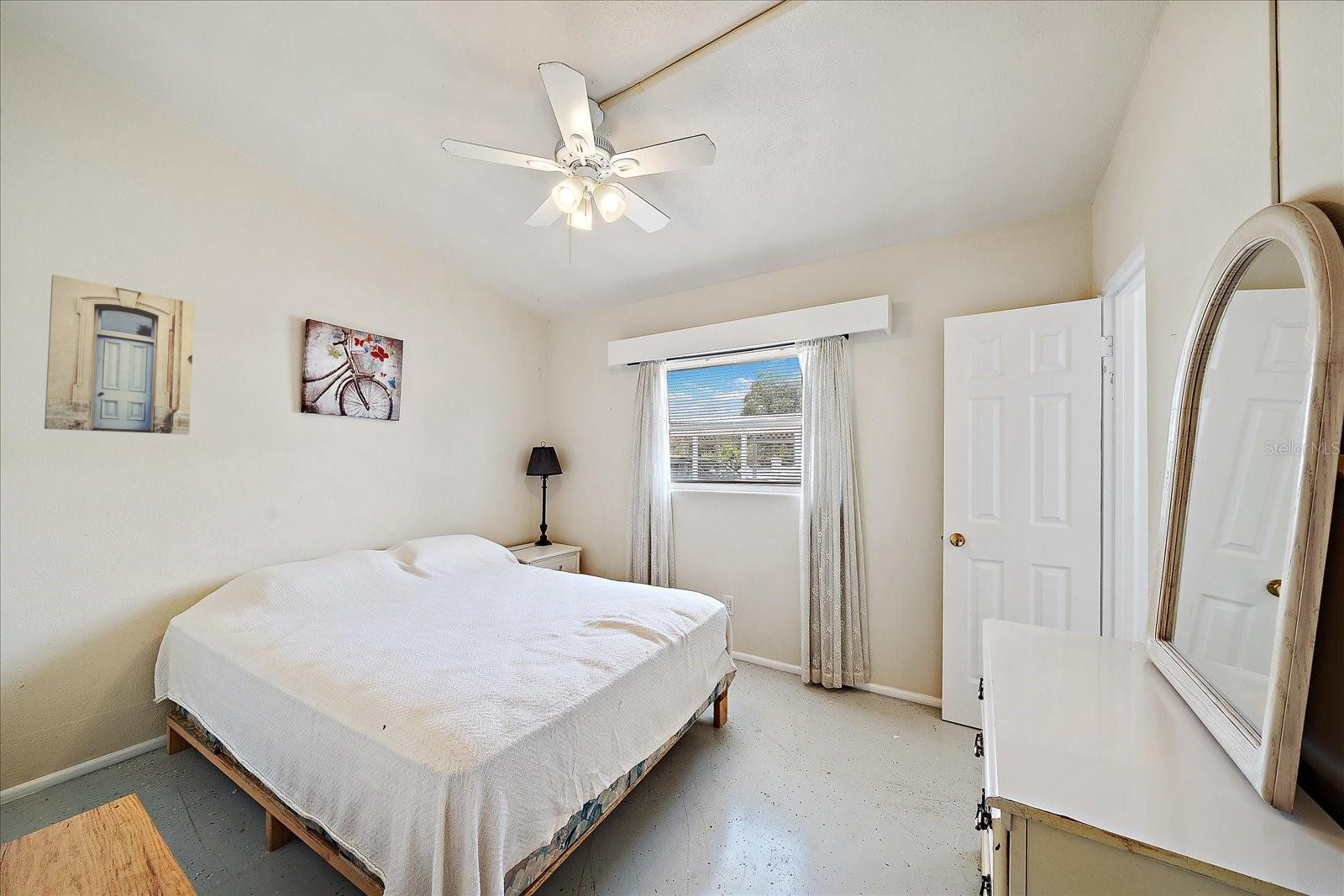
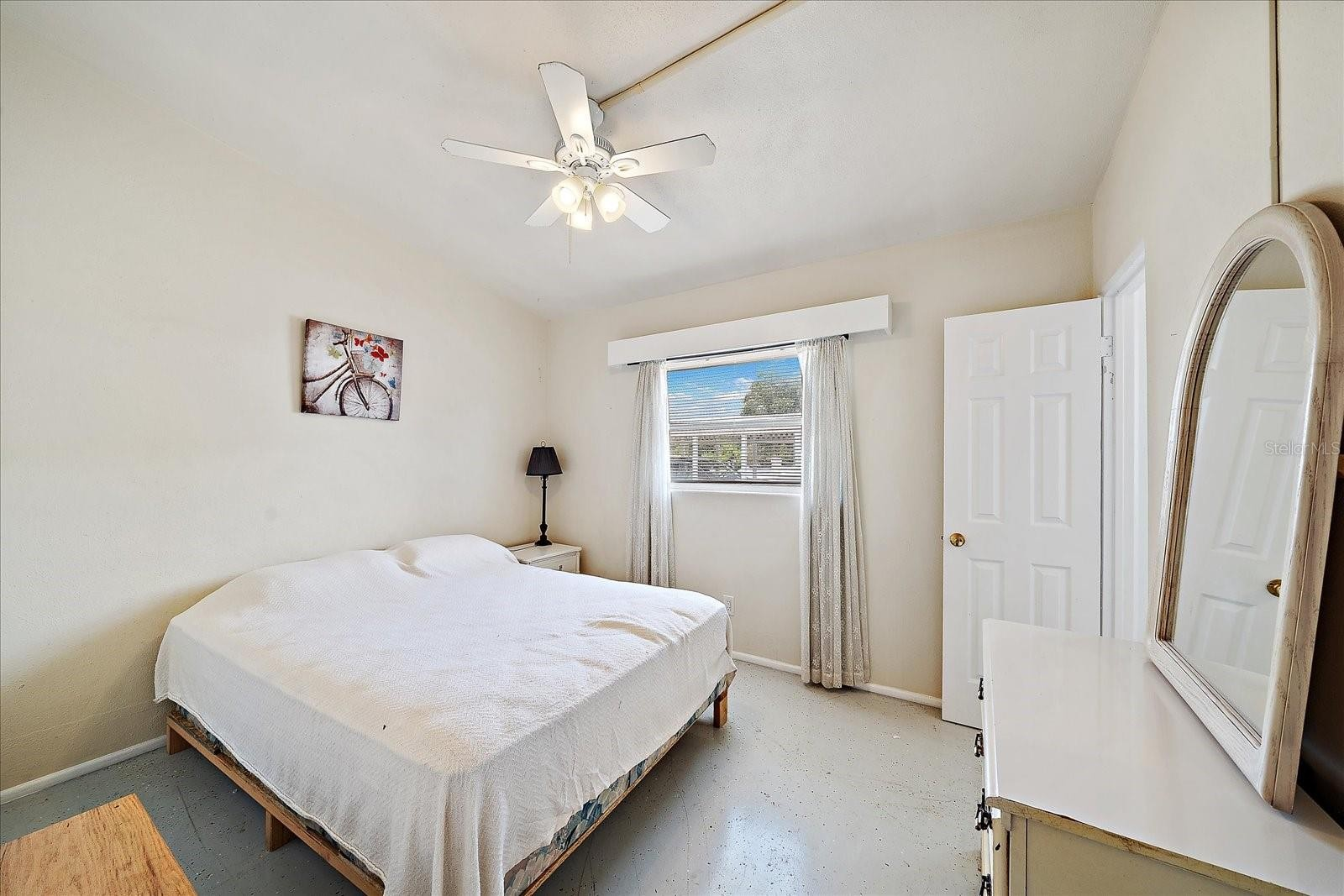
- wall art (125, 360)
